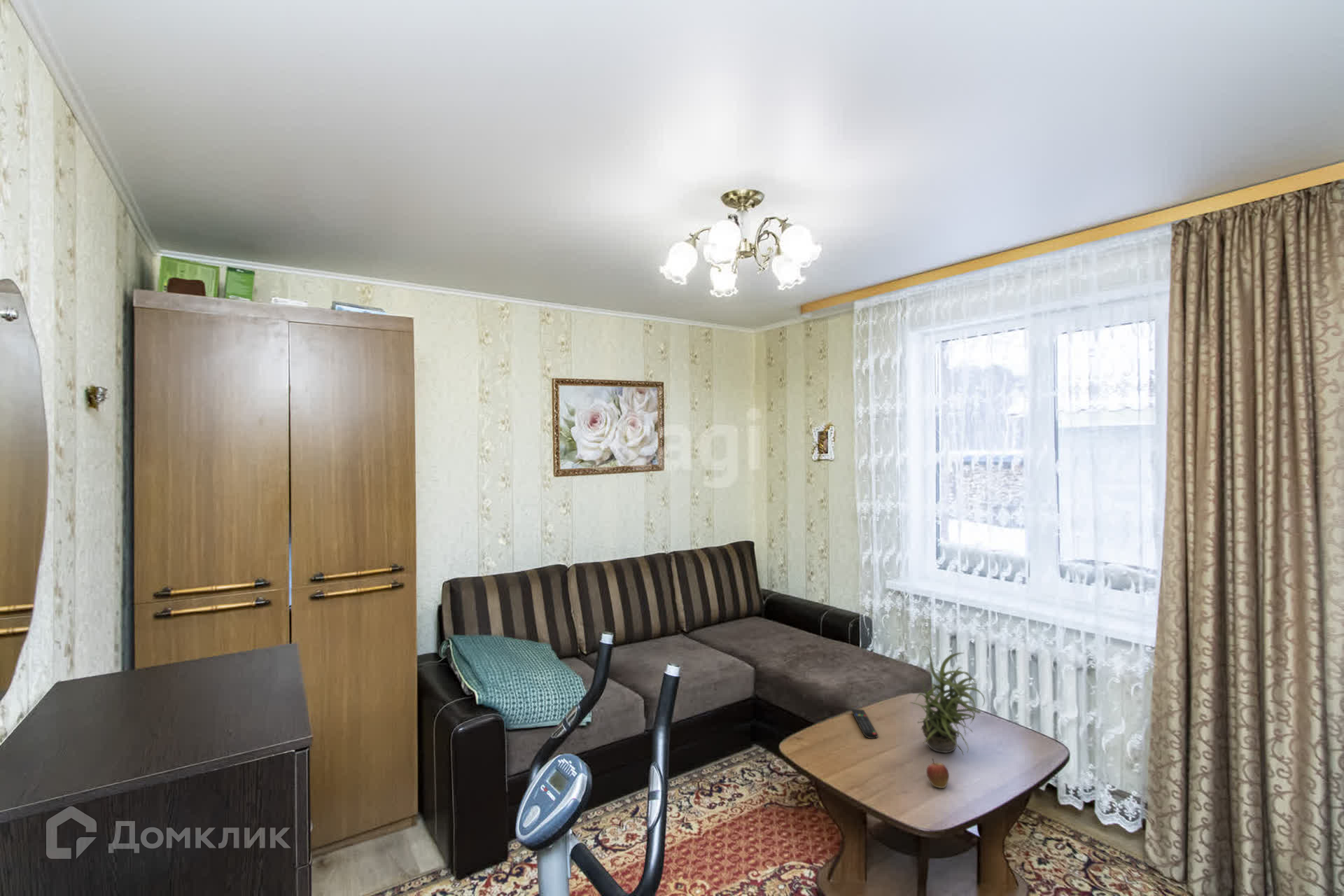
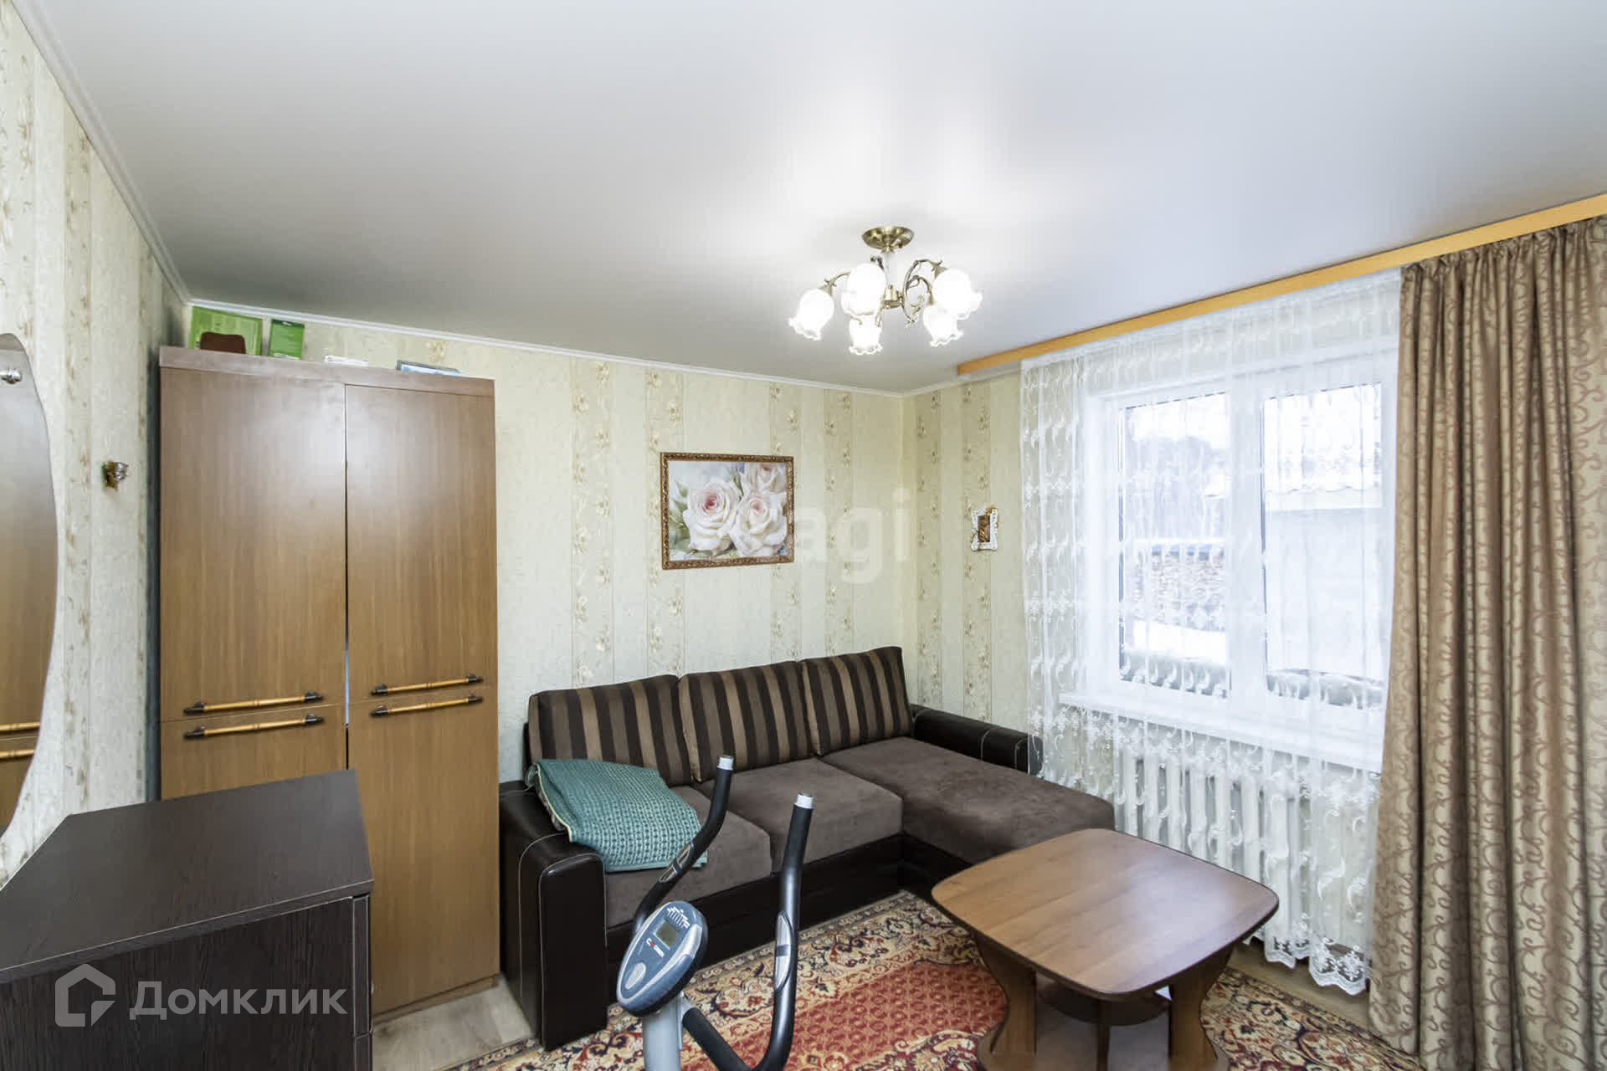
- potted plant (948, 701)
- remote control (864, 722)
- fruit (937, 773)
